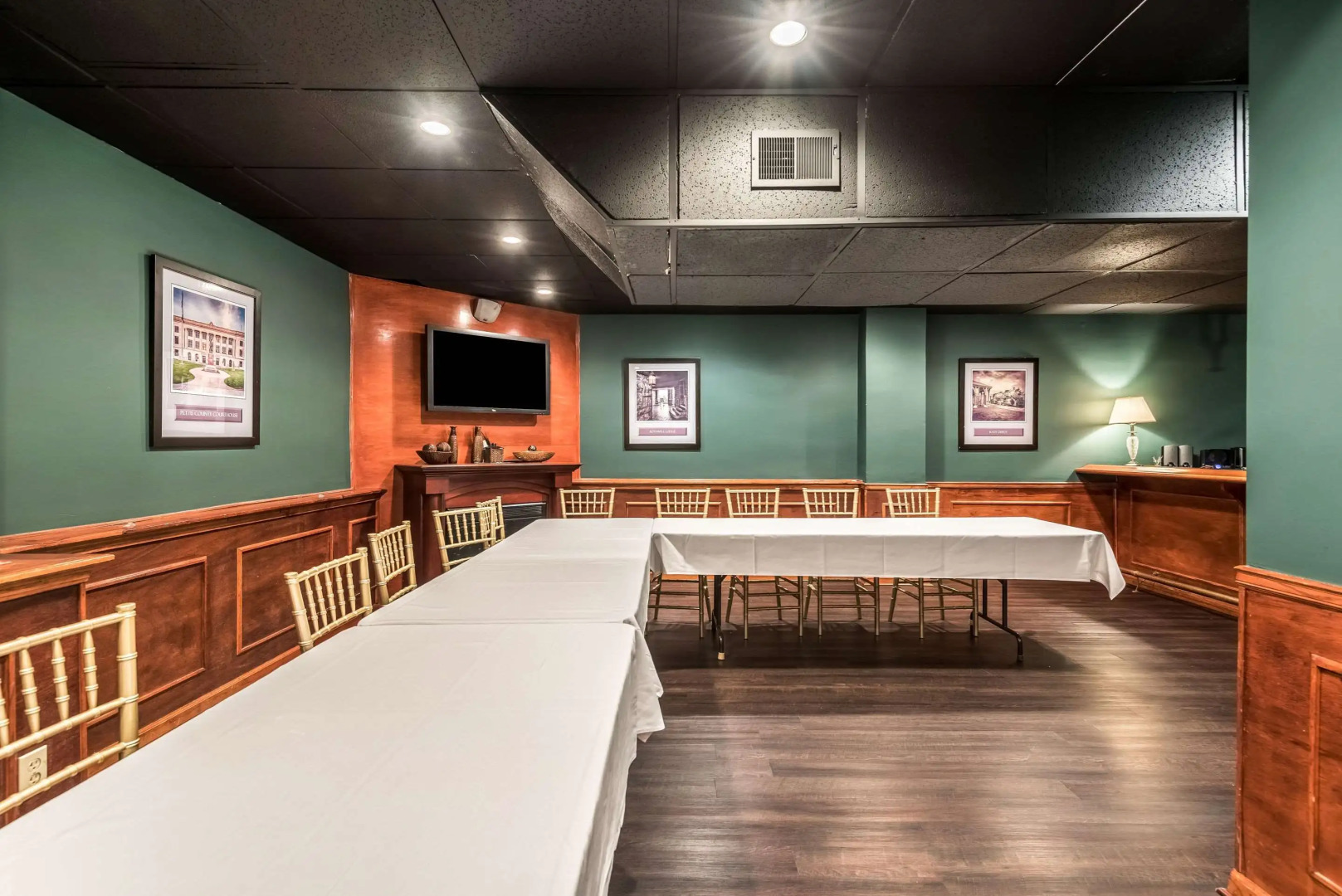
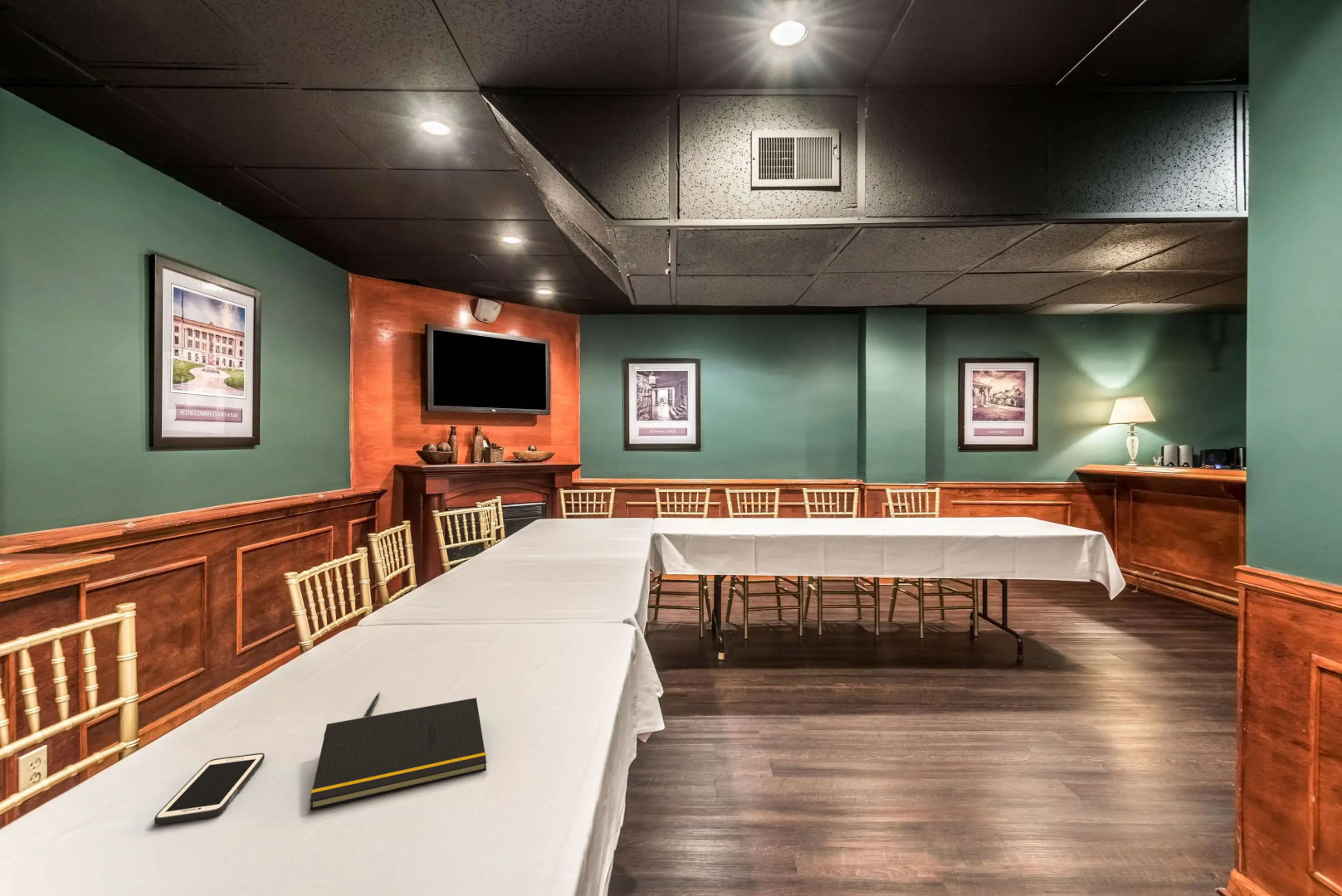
+ notepad (404, 746)
+ pen (373, 704)
+ cell phone (214, 786)
